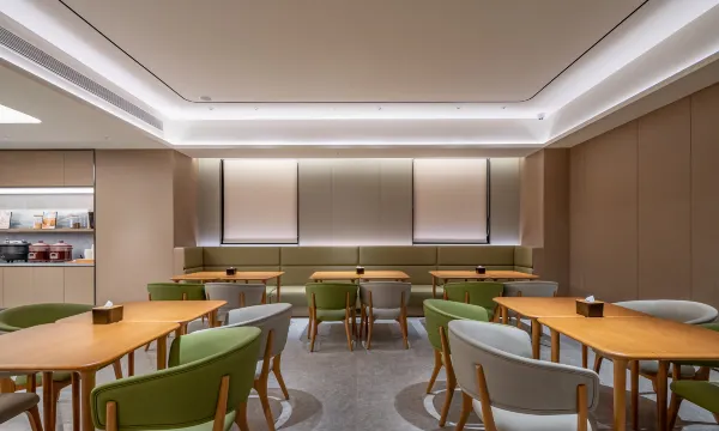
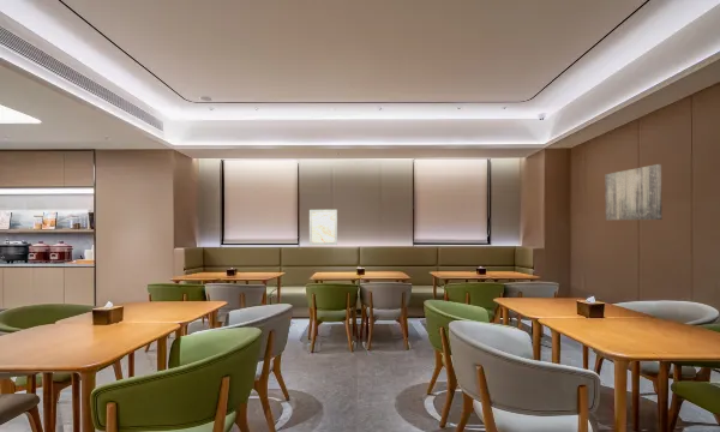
+ wall art (630, 194)
+ wall art (323, 227)
